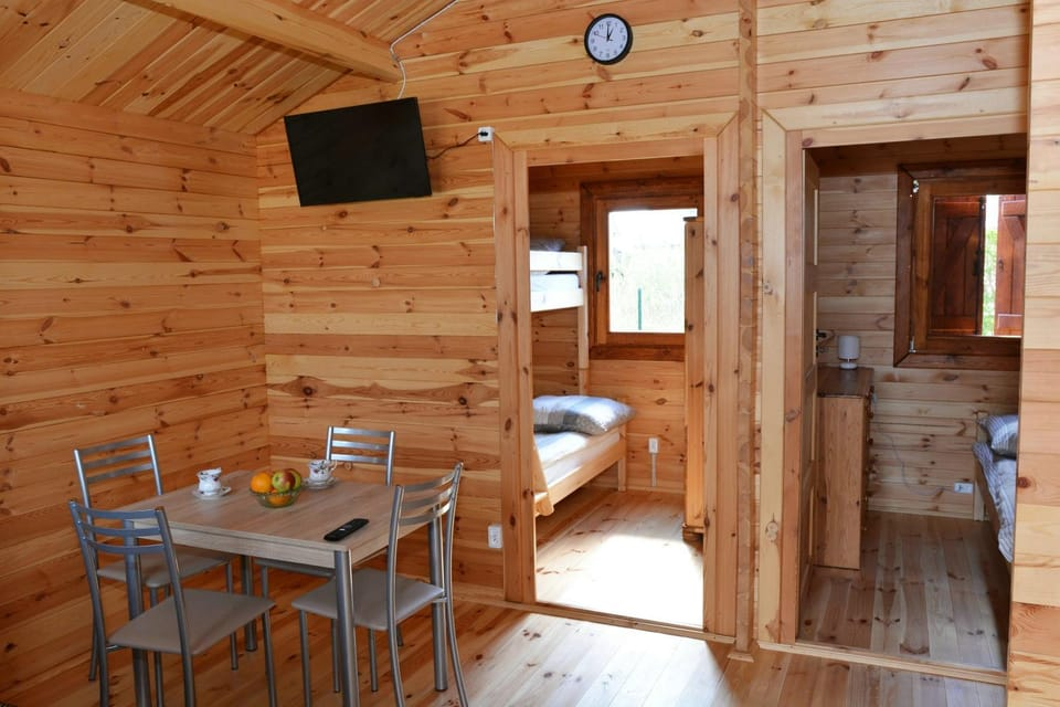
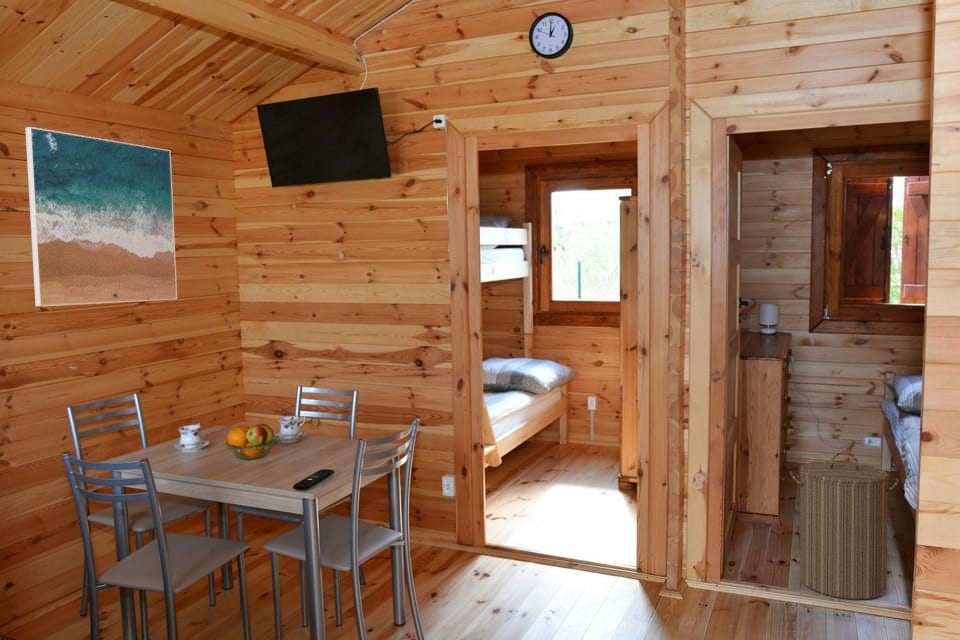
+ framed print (108, 221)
+ laundry hamper (842, 518)
